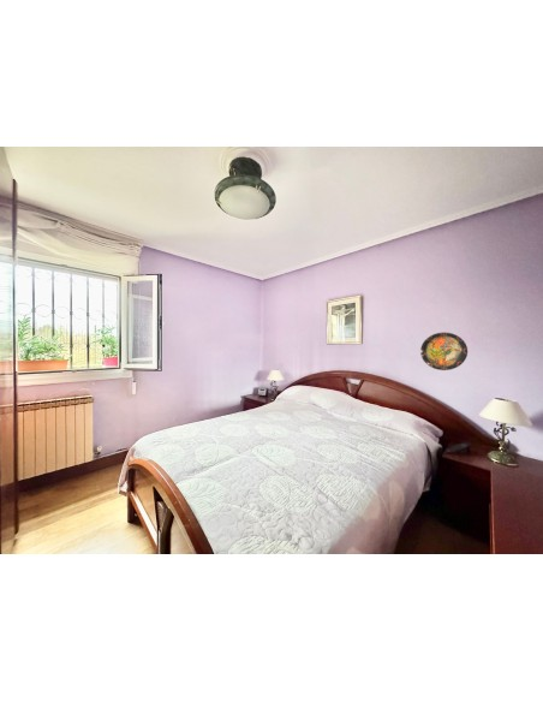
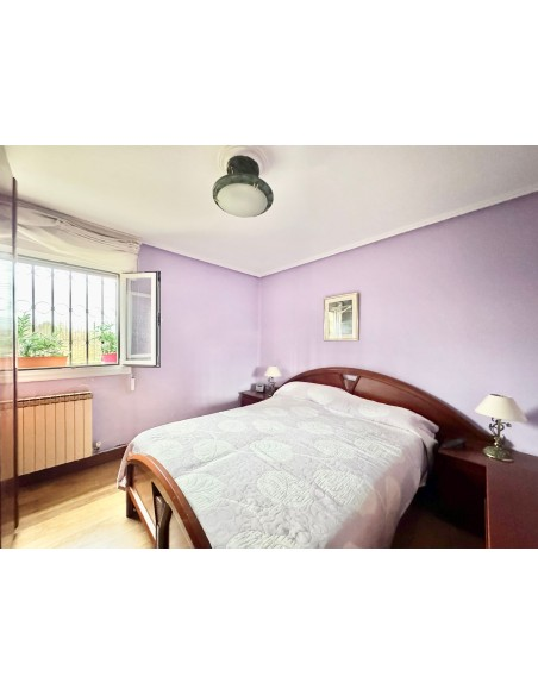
- decorative plate (442, 351)
